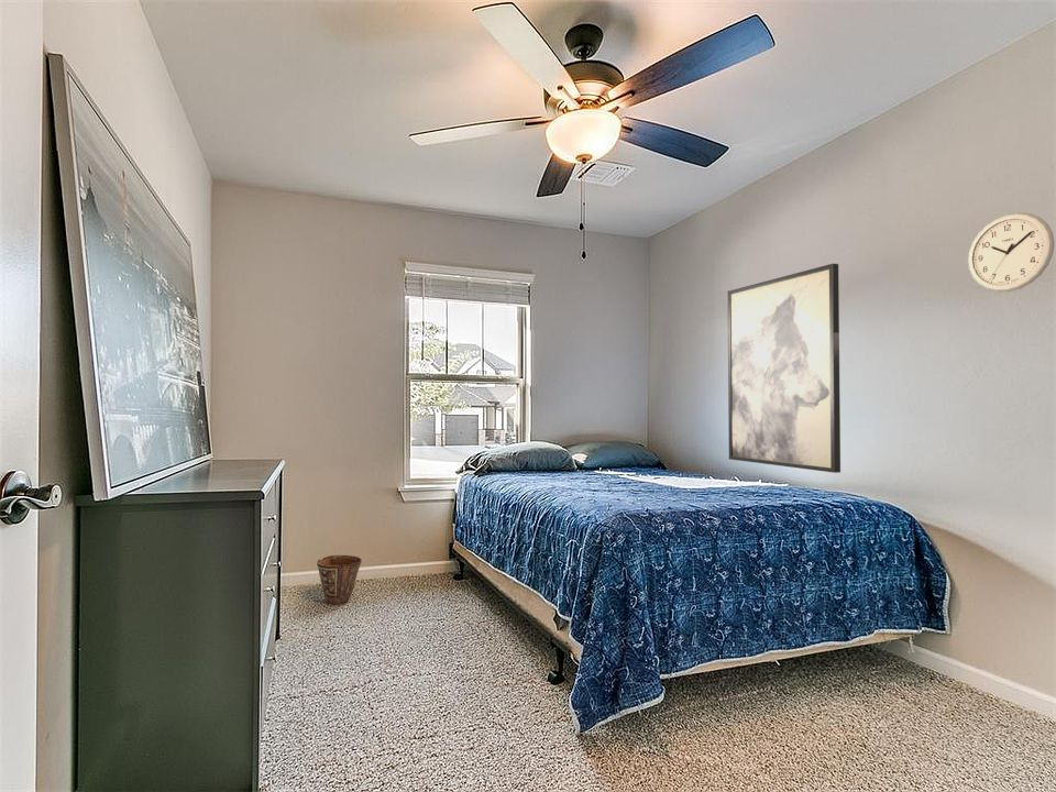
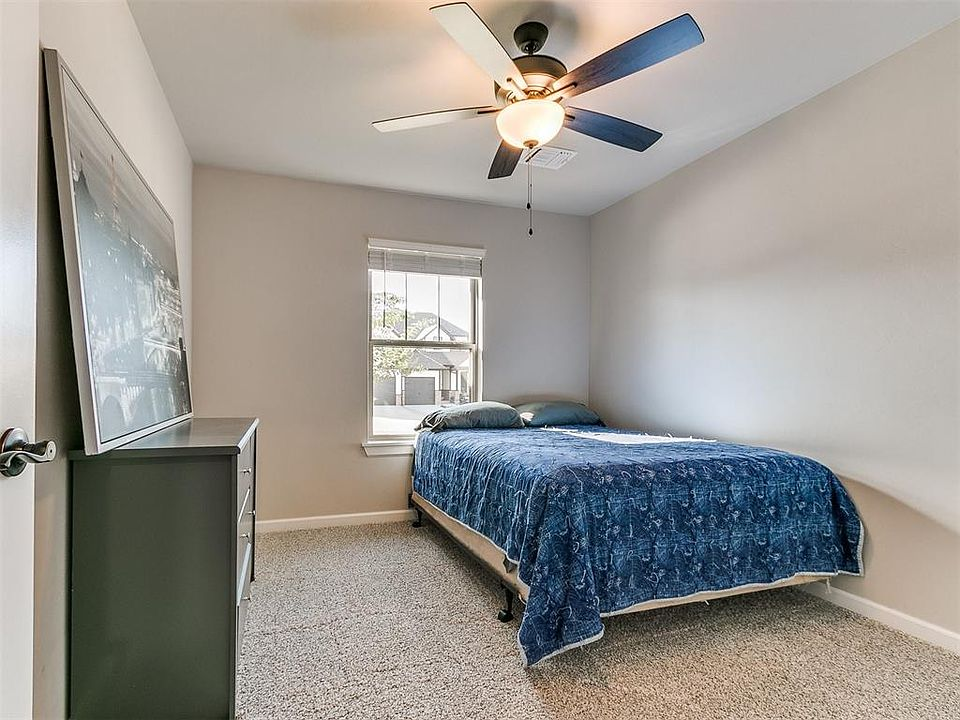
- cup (339, 580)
- wall art (778, 372)
- wall clock (1007, 252)
